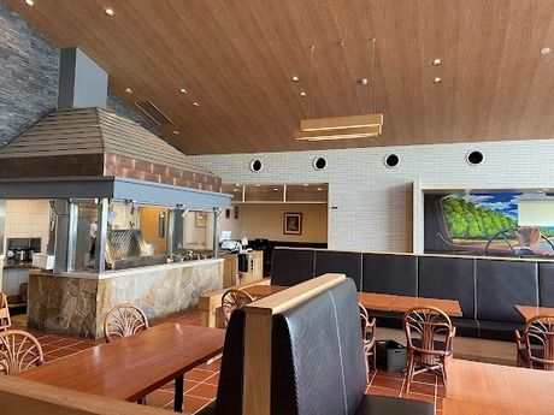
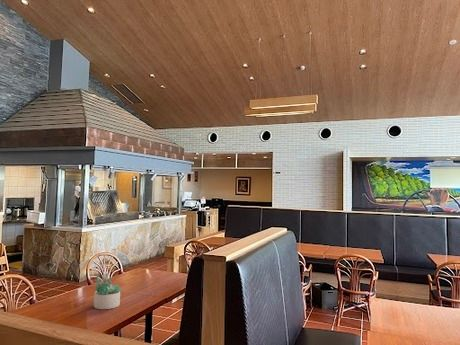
+ succulent plant (108, 289)
